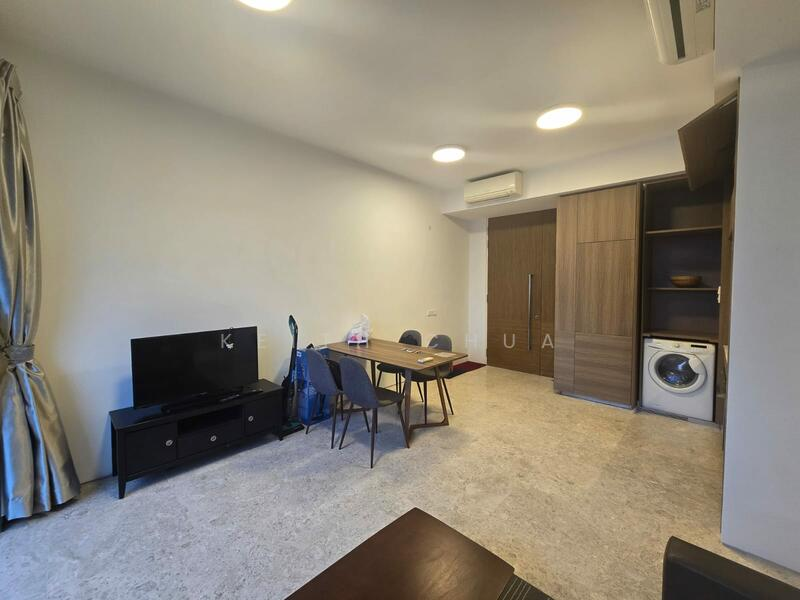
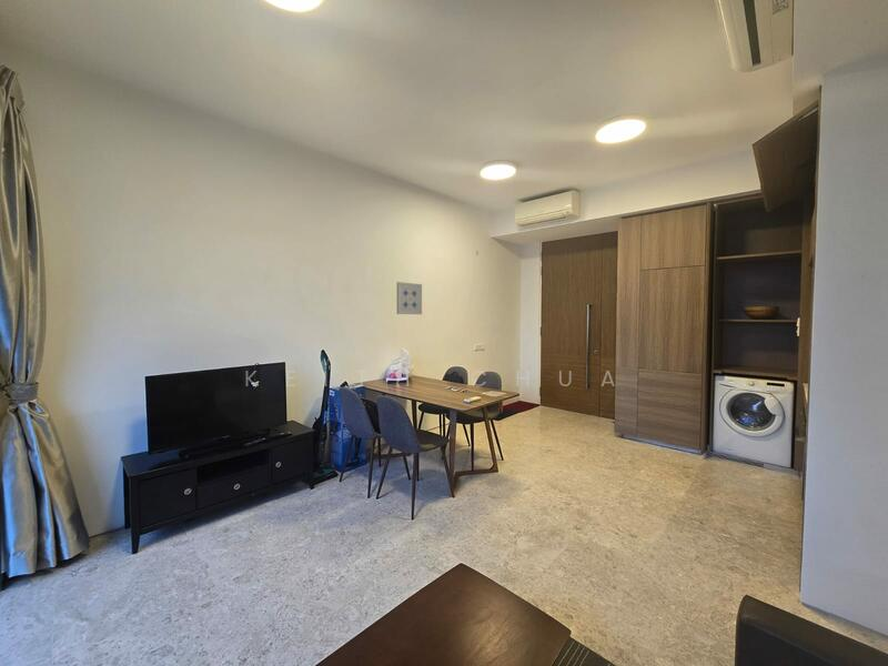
+ wall art (410, 299)
